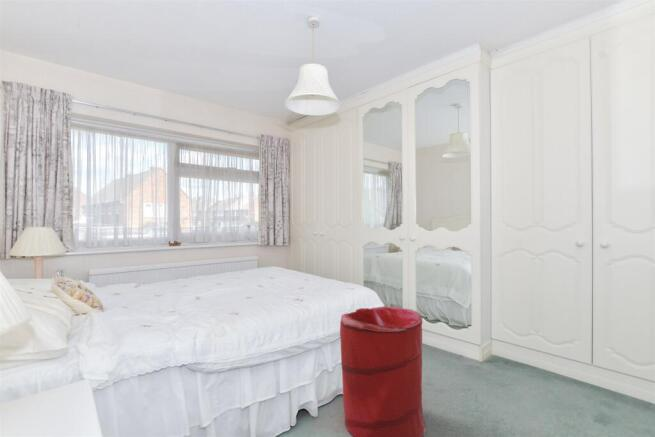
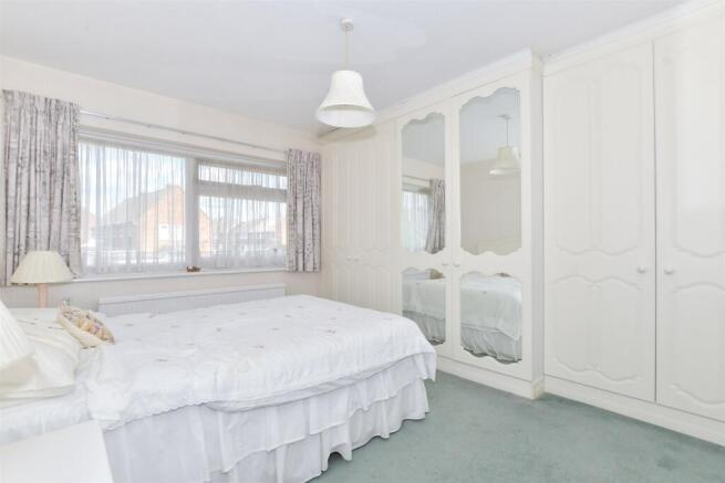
- laundry hamper (380, 366)
